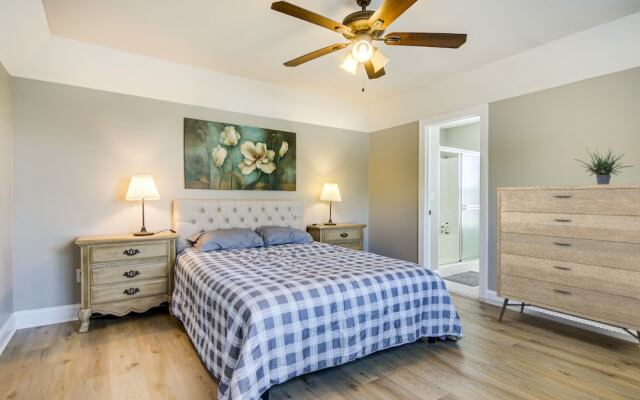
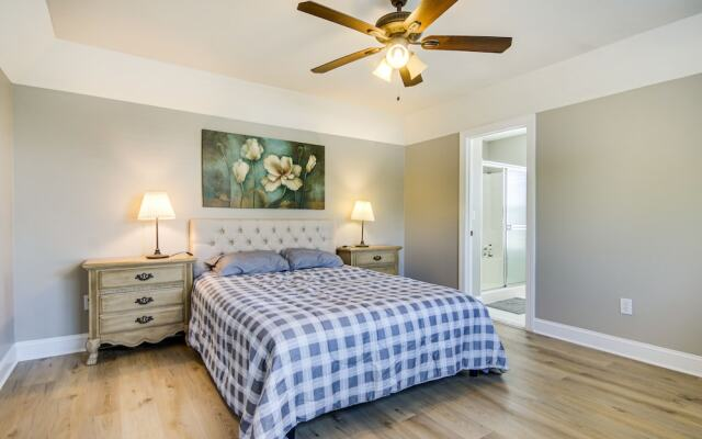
- dresser (573, 260)
- potted plant (601, 164)
